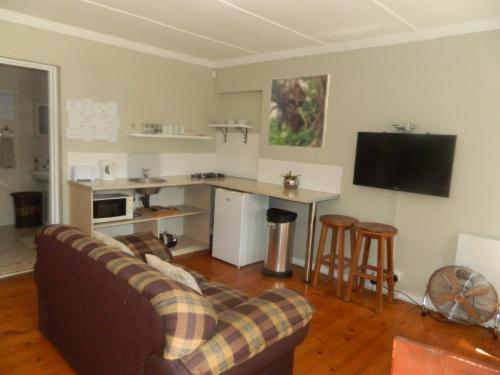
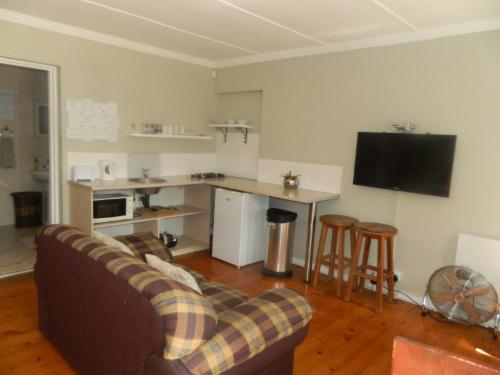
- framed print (296, 112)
